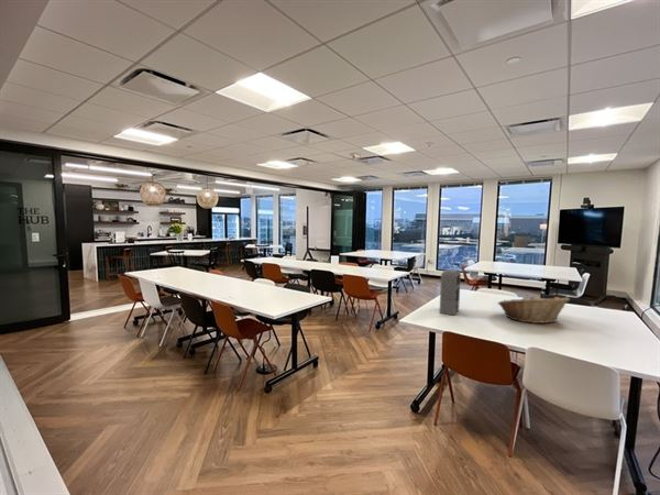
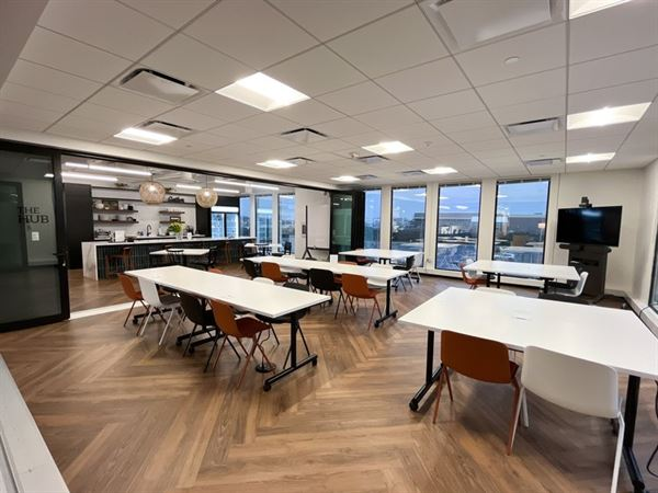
- speaker (450, 290)
- fruit basket (532, 306)
